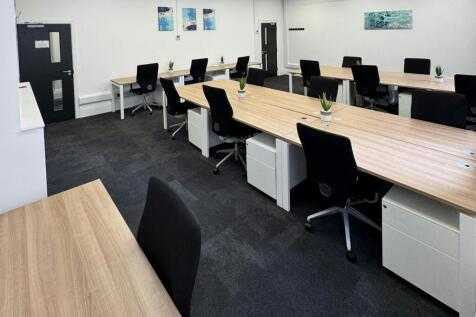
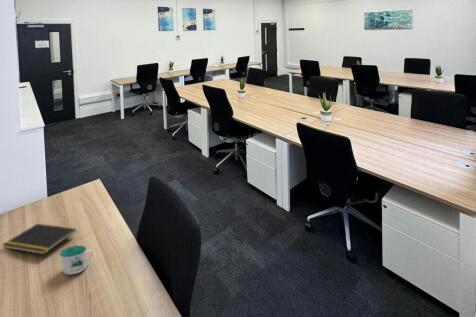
+ notepad (40, 237)
+ mug (77, 259)
